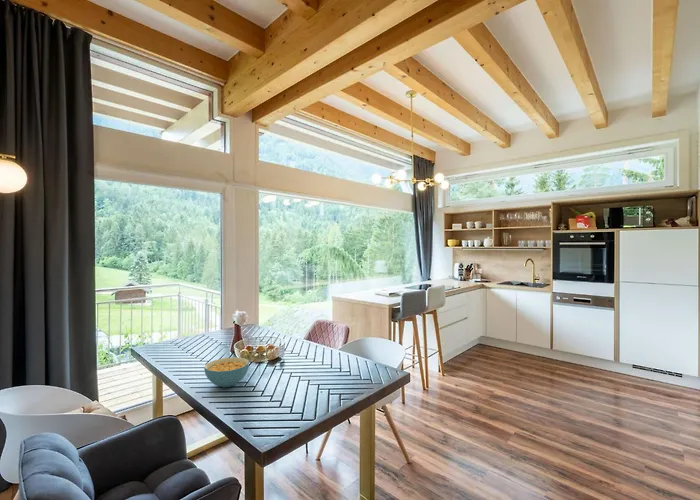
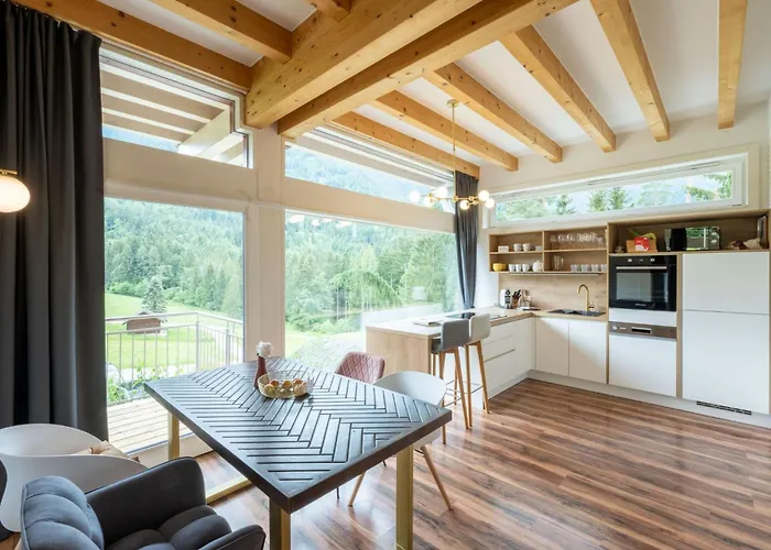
- cereal bowl (227, 374)
